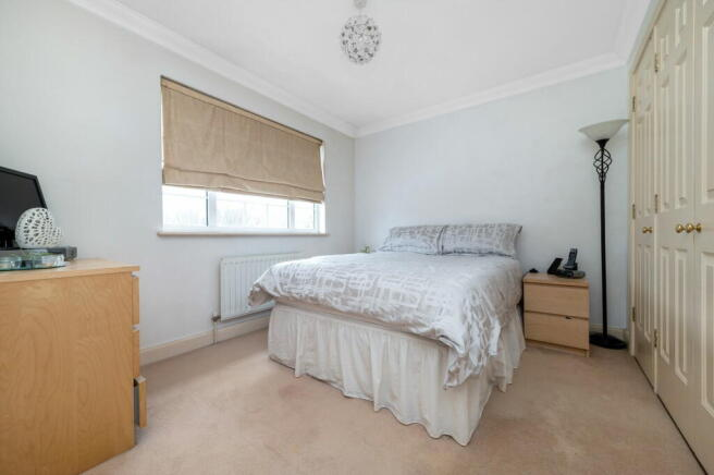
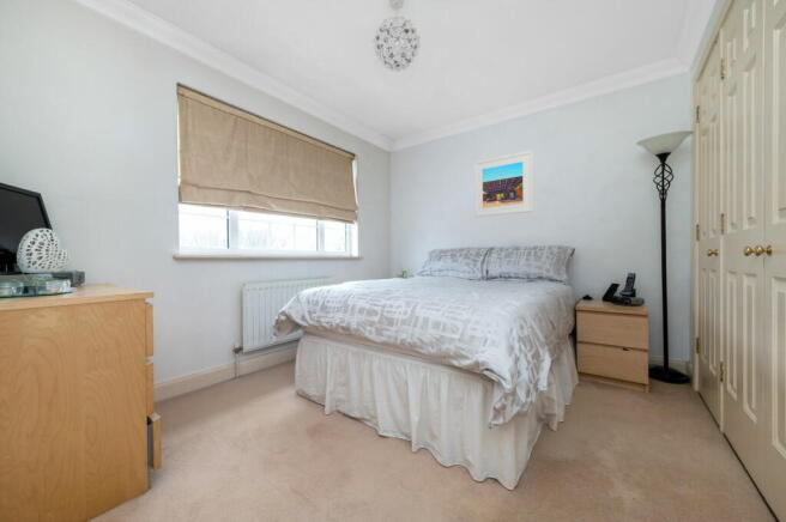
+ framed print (502, 186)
